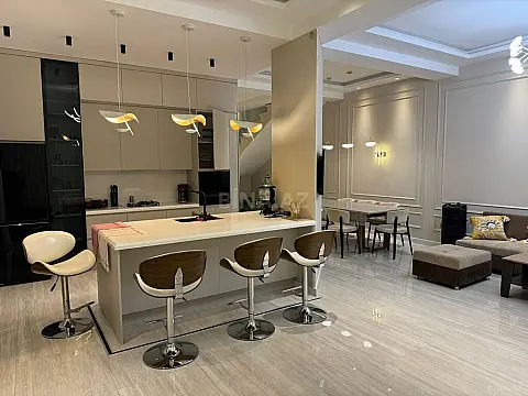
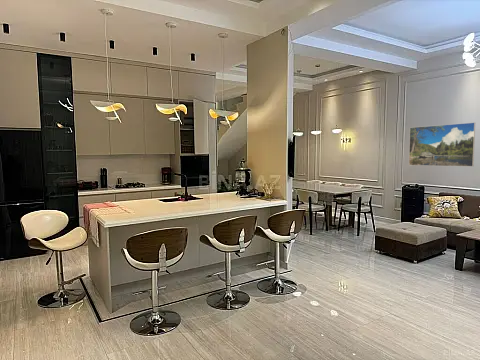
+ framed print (439, 145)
